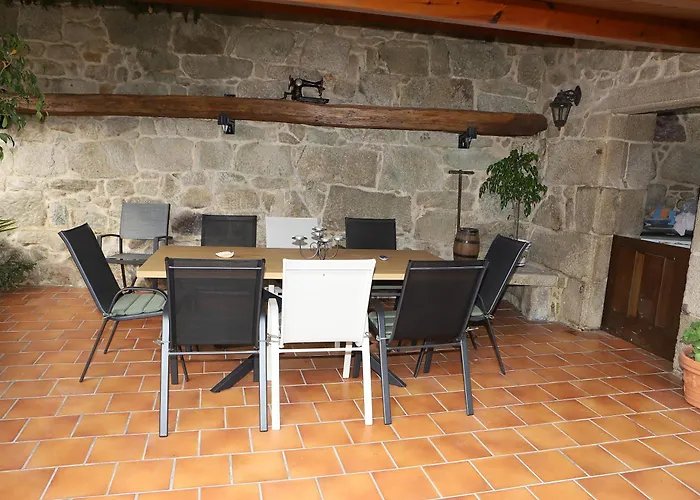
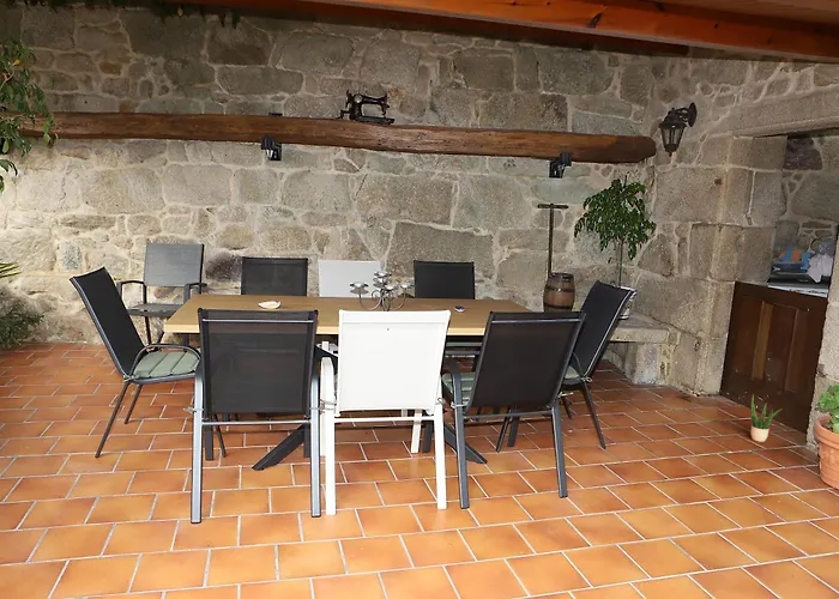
+ potted plant (761, 419)
